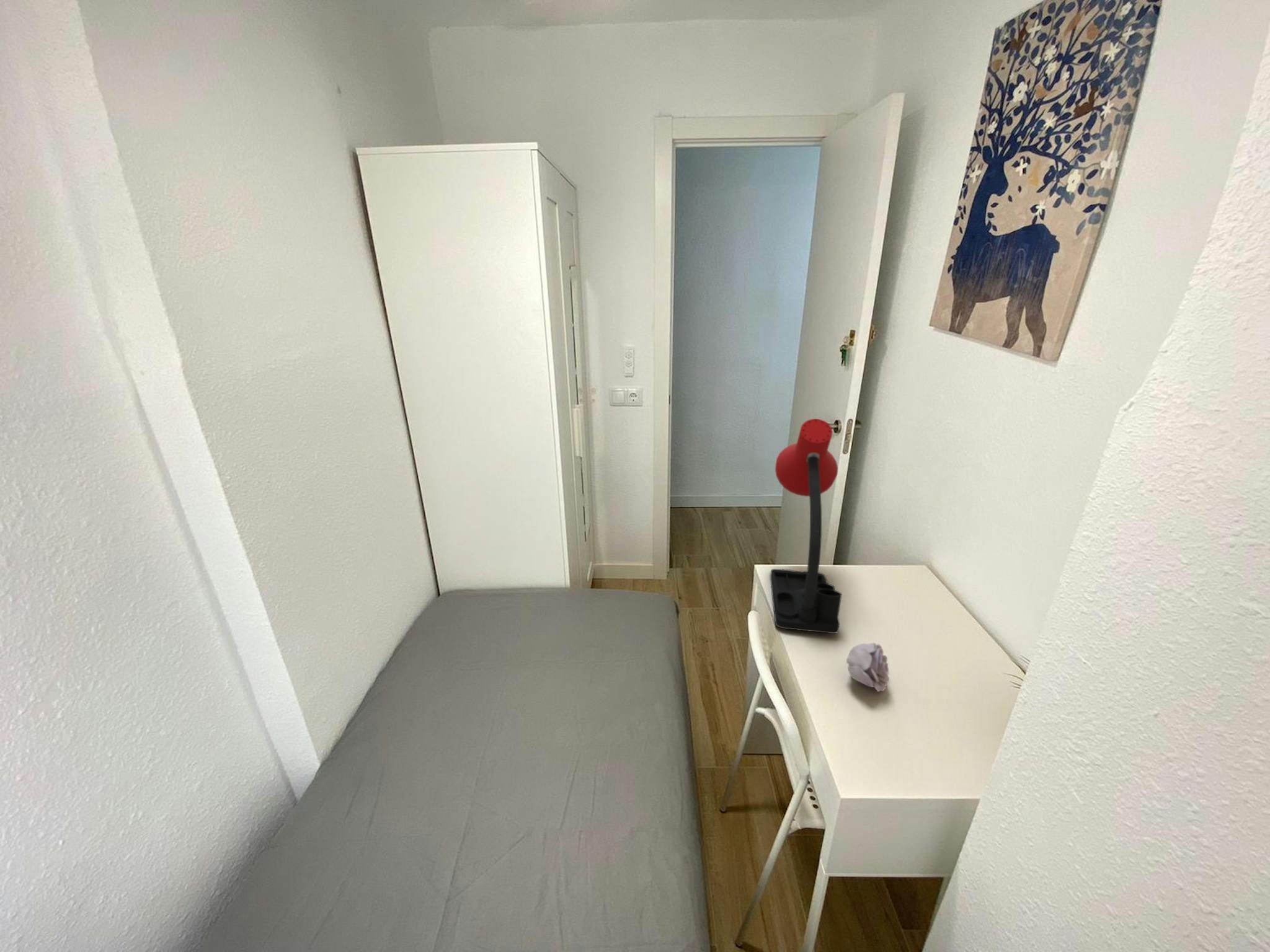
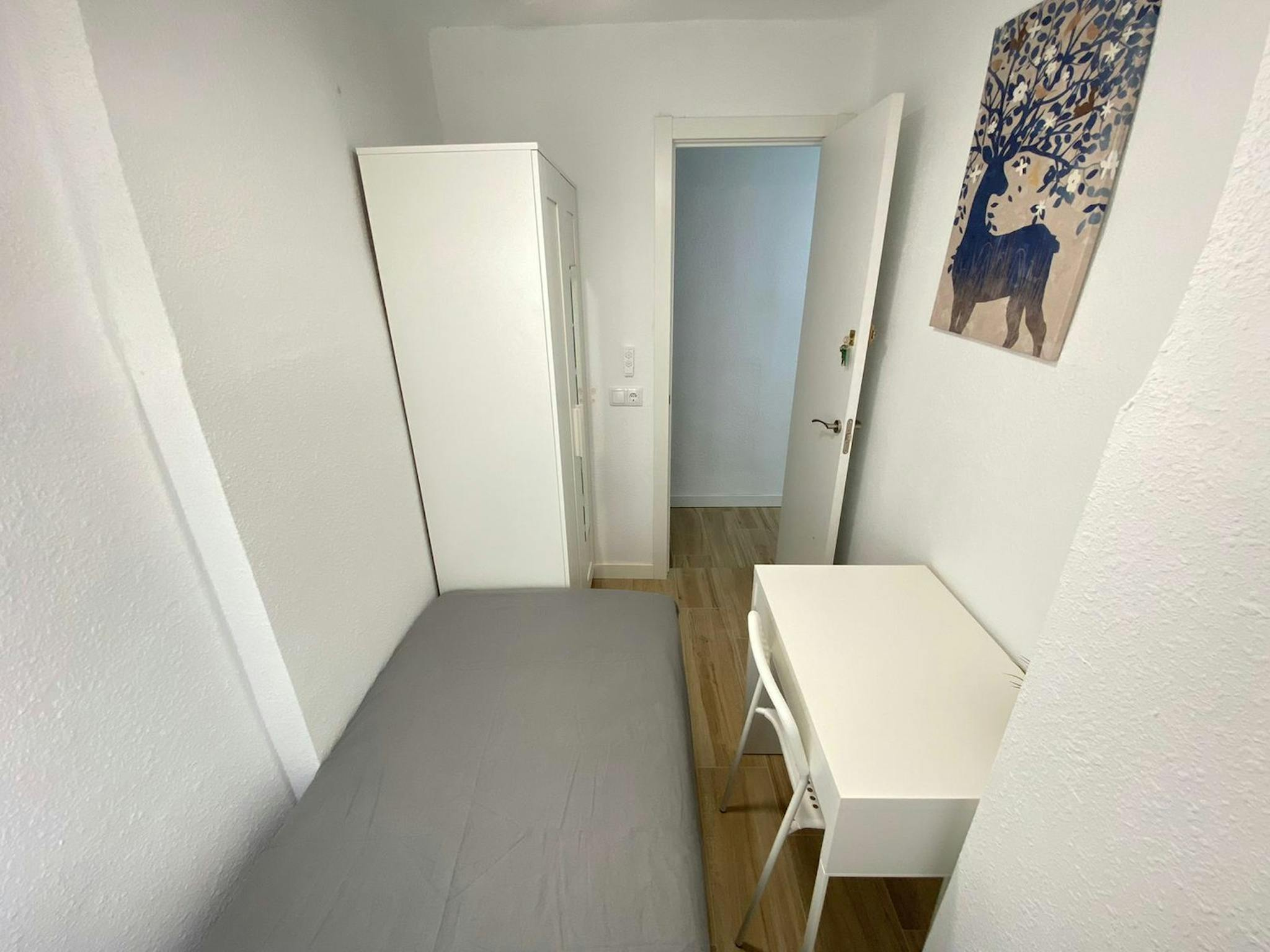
- desk lamp (810, 513)
- flower (871, 665)
